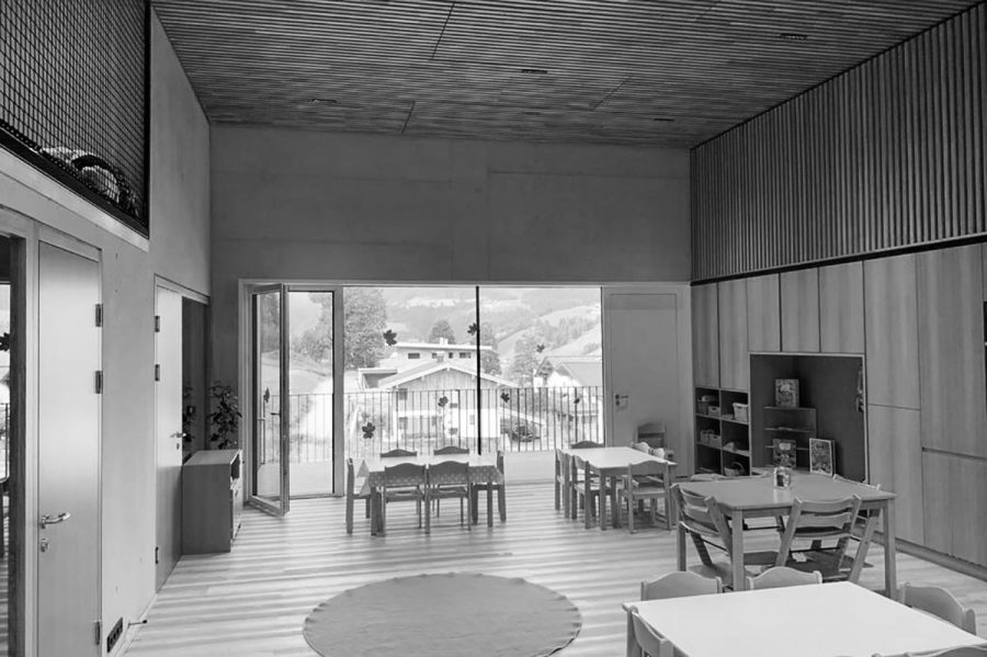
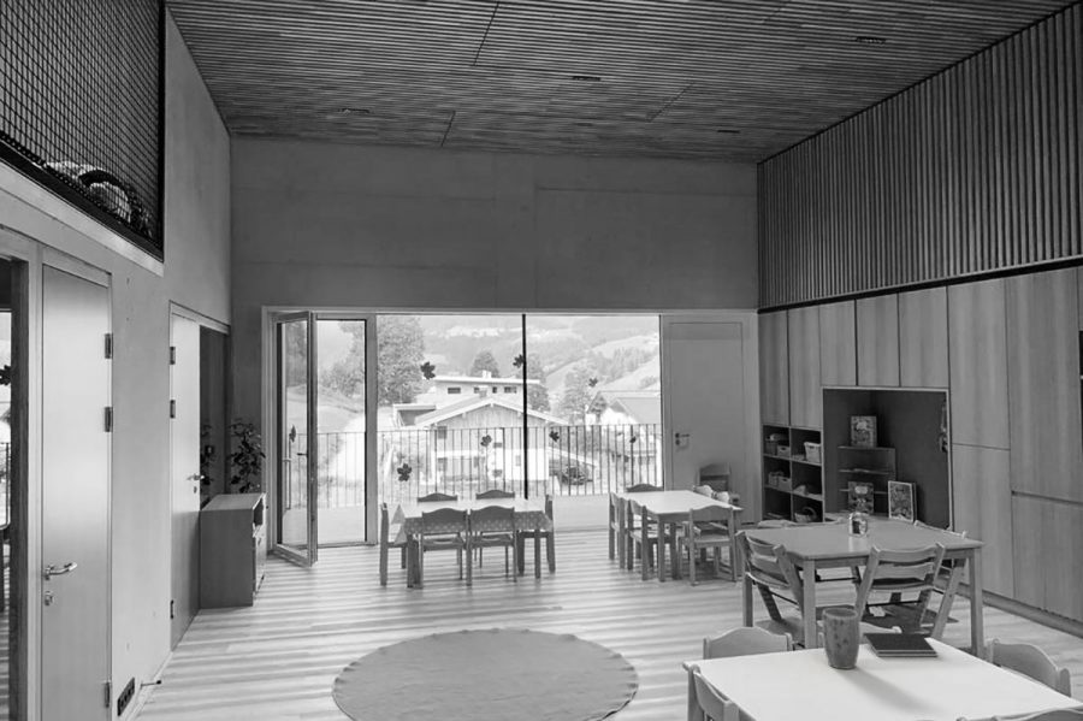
+ notepad (899, 644)
+ plant pot (841, 638)
